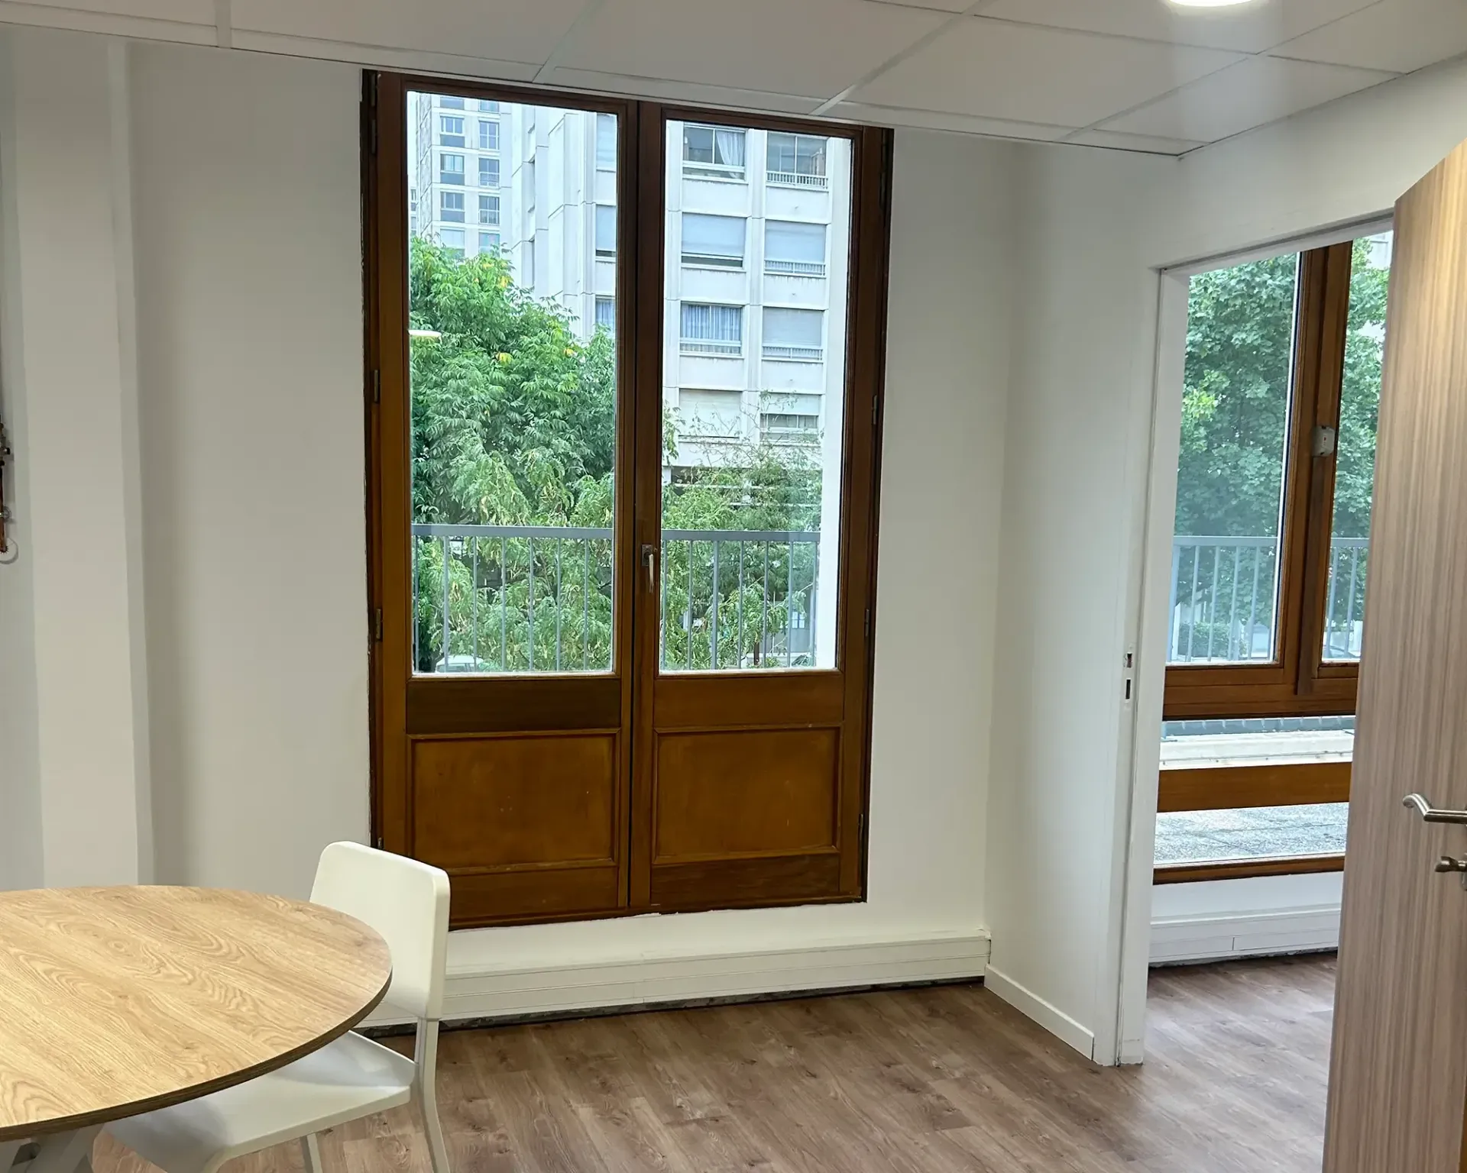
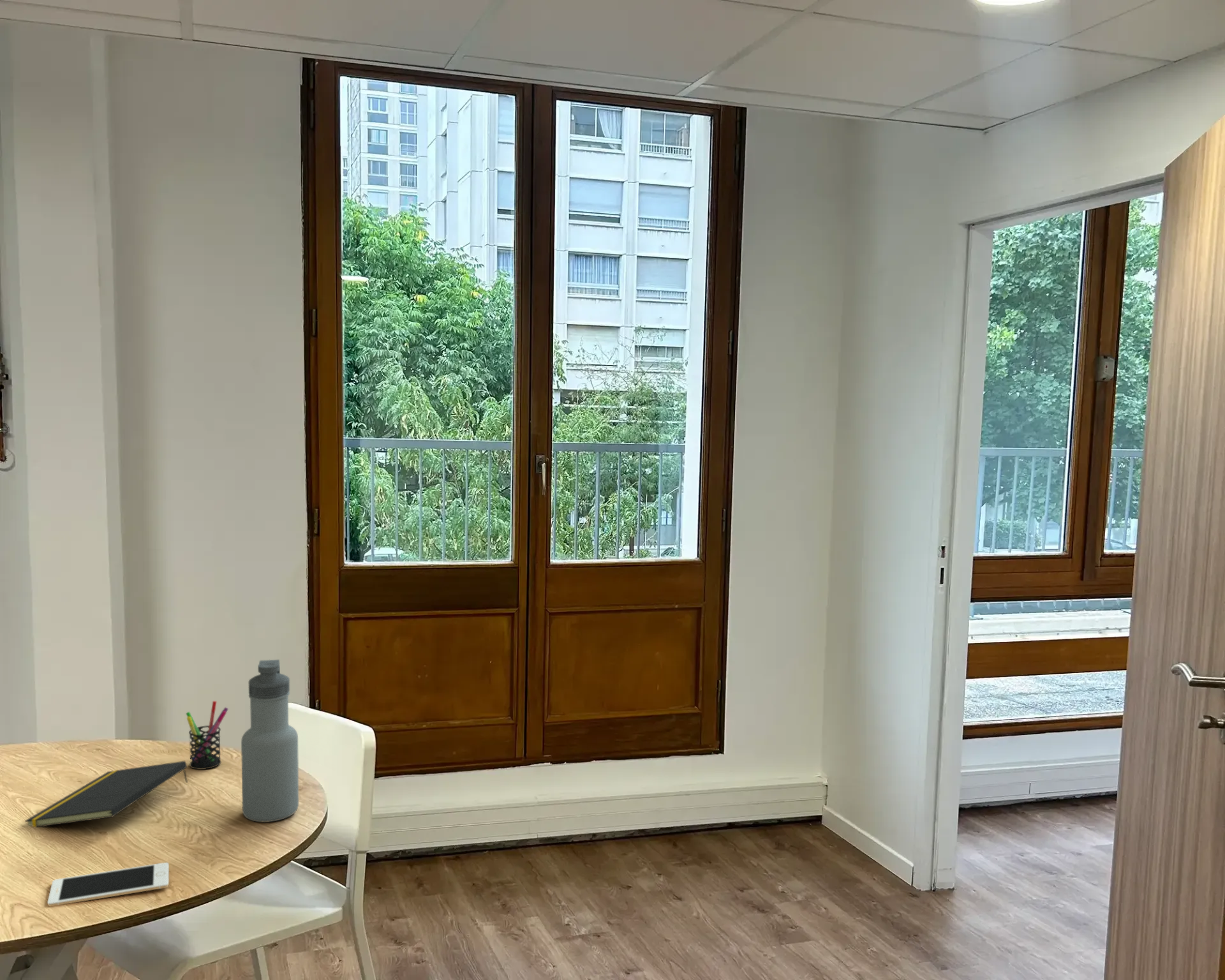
+ notepad (110, 792)
+ water bottle (270, 738)
+ pen holder (203, 734)
+ cell phone (110, 884)
